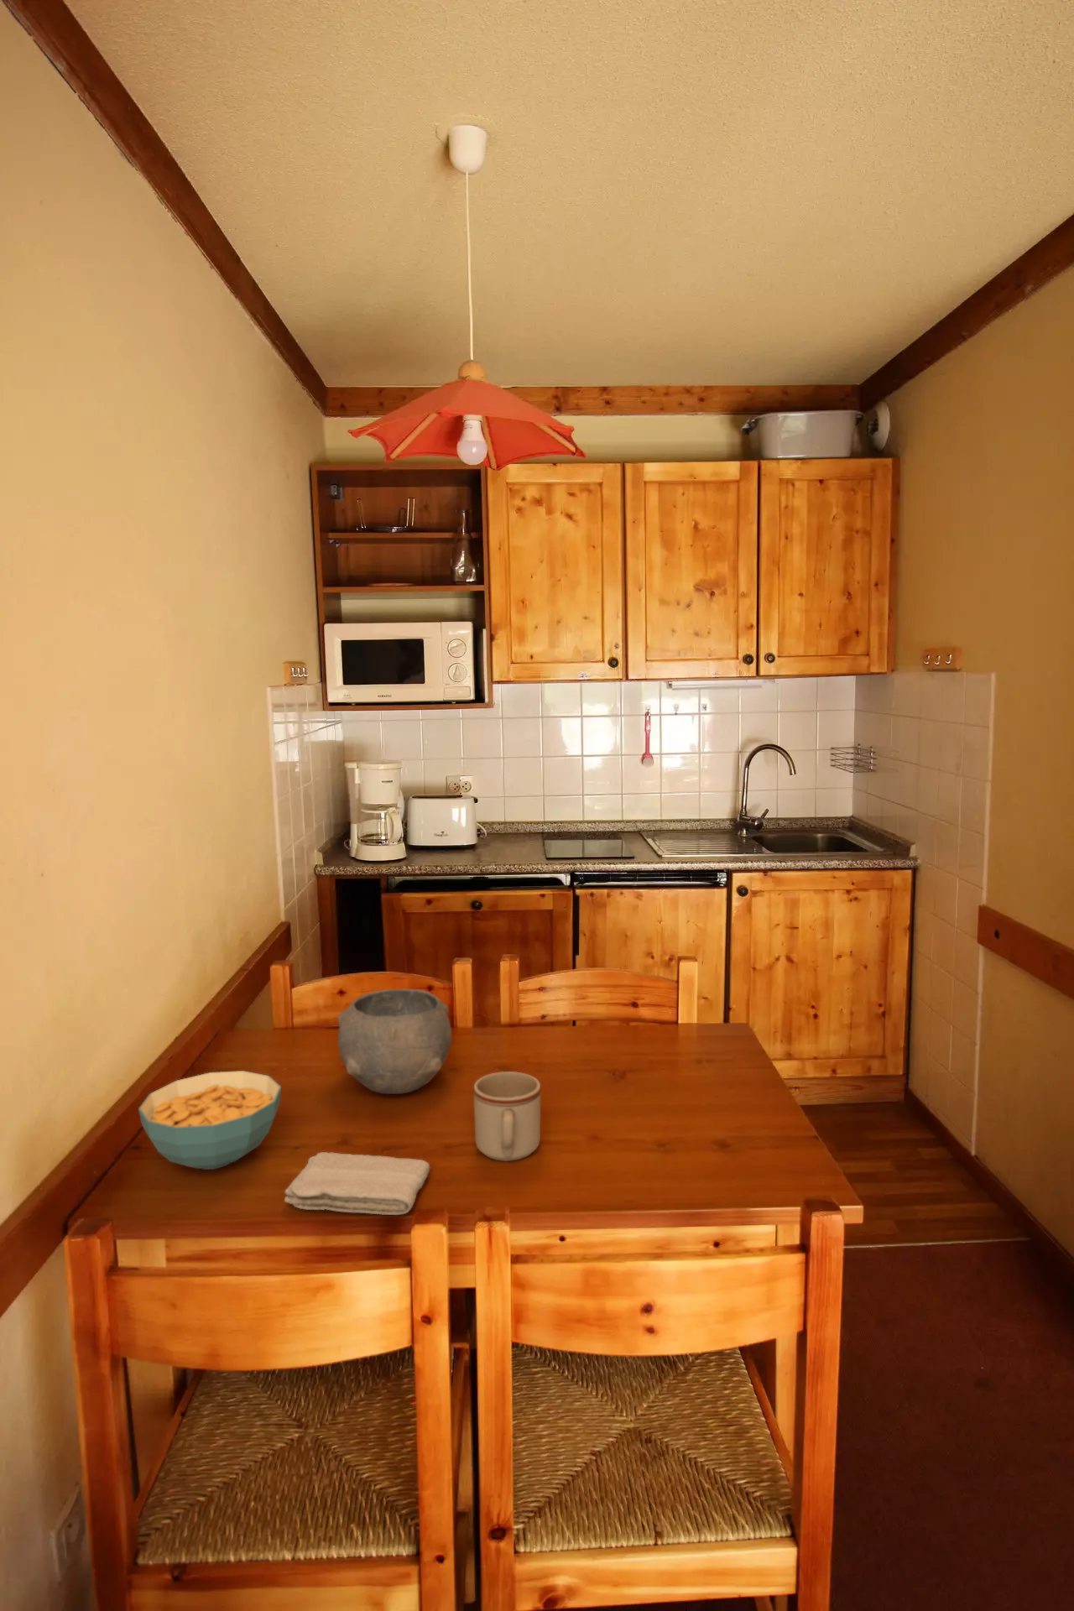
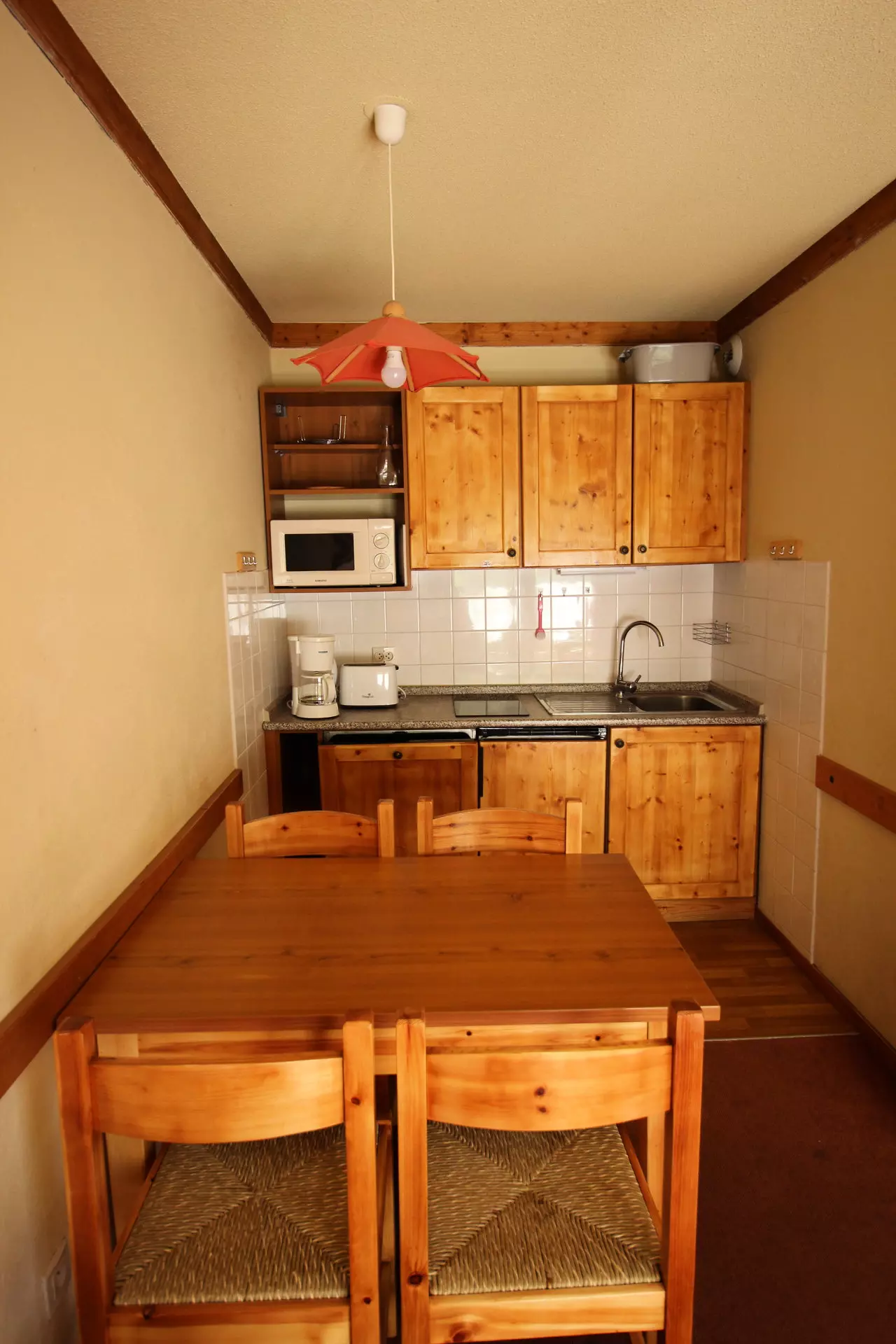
- mug (507, 1121)
- cereal bowl (213, 1128)
- washcloth (360, 1181)
- bowl (394, 1042)
